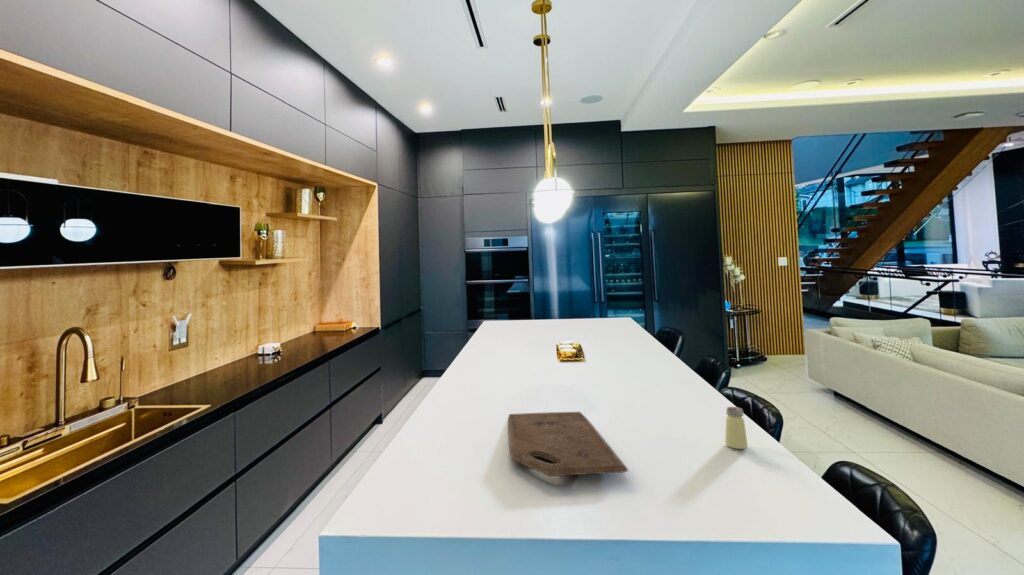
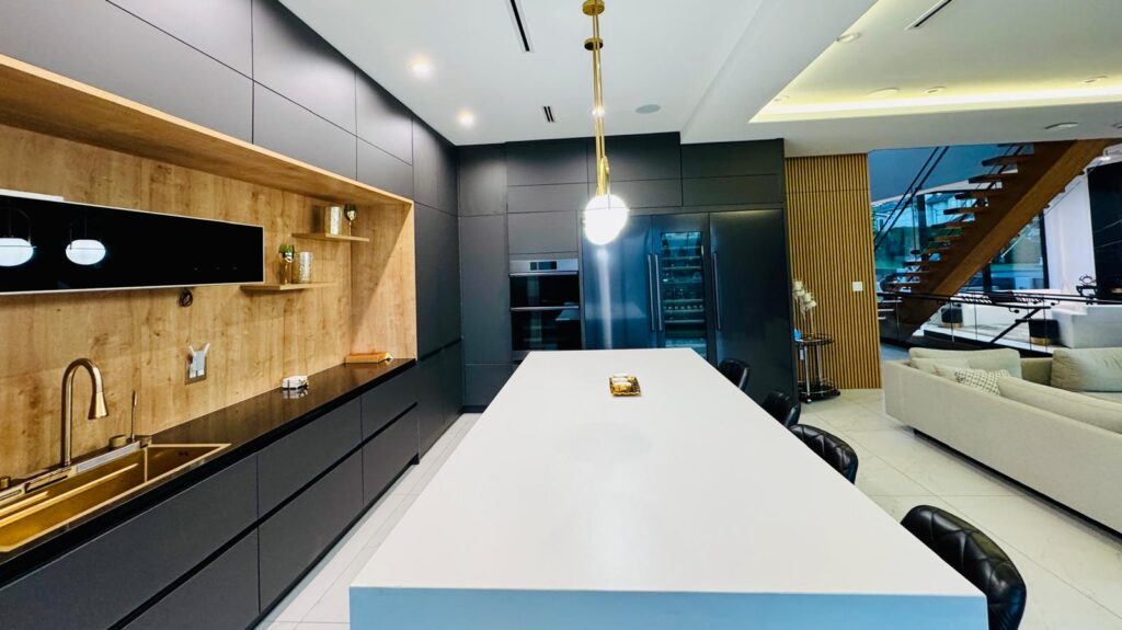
- saltshaker (735, 426)
- cutting board (555, 437)
